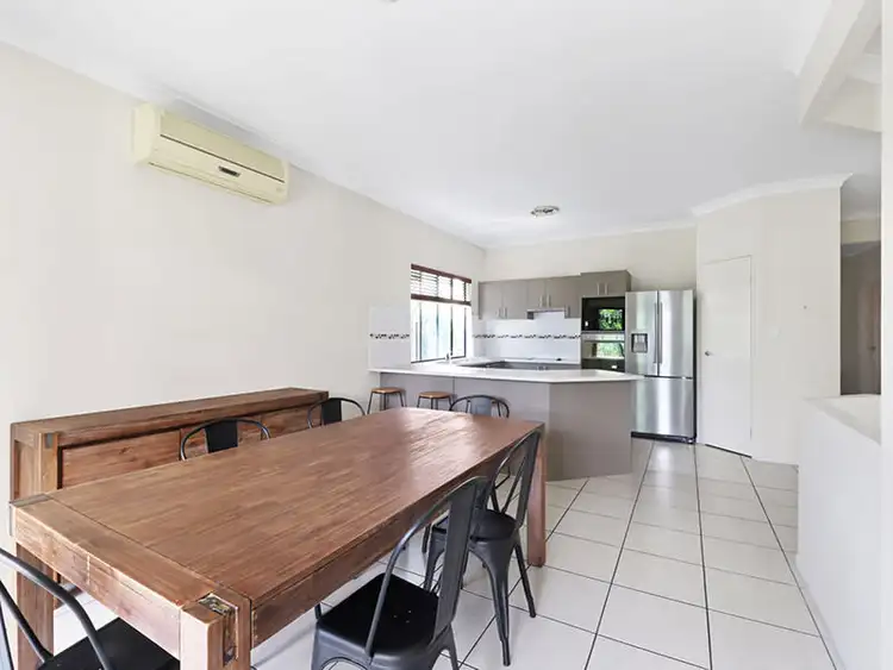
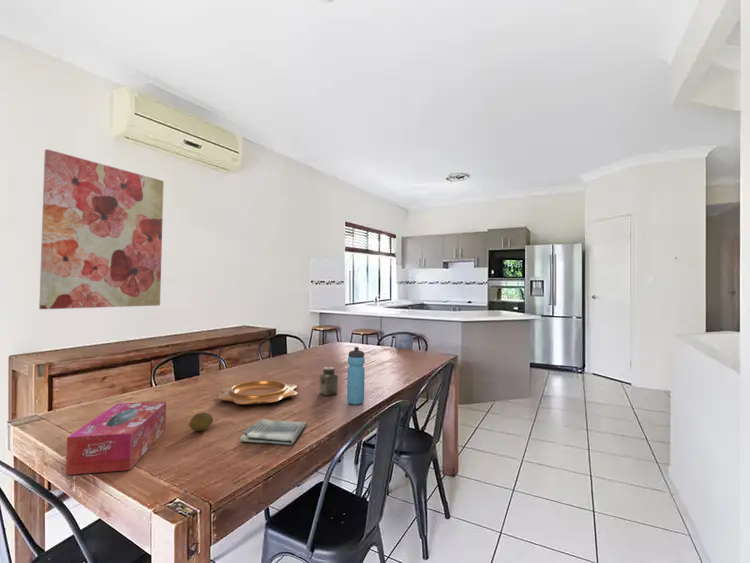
+ salt shaker (328, 380)
+ fruit (200, 421)
+ decorative bowl (259, 391)
+ tissue box (123, 433)
+ wall art (109, 236)
+ water bottle (356, 374)
+ dish towel (274, 429)
